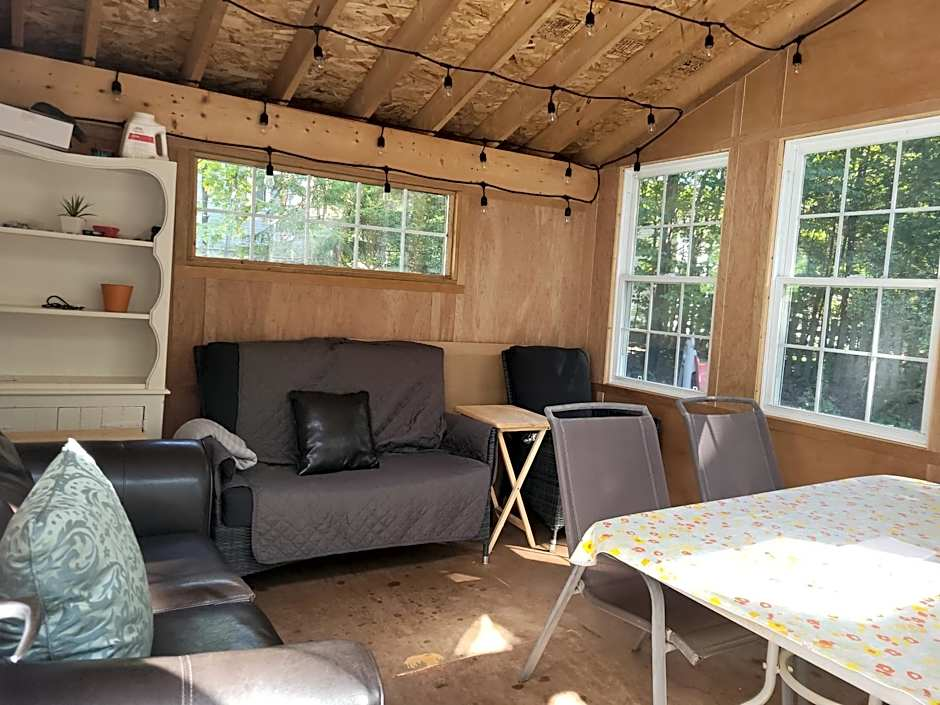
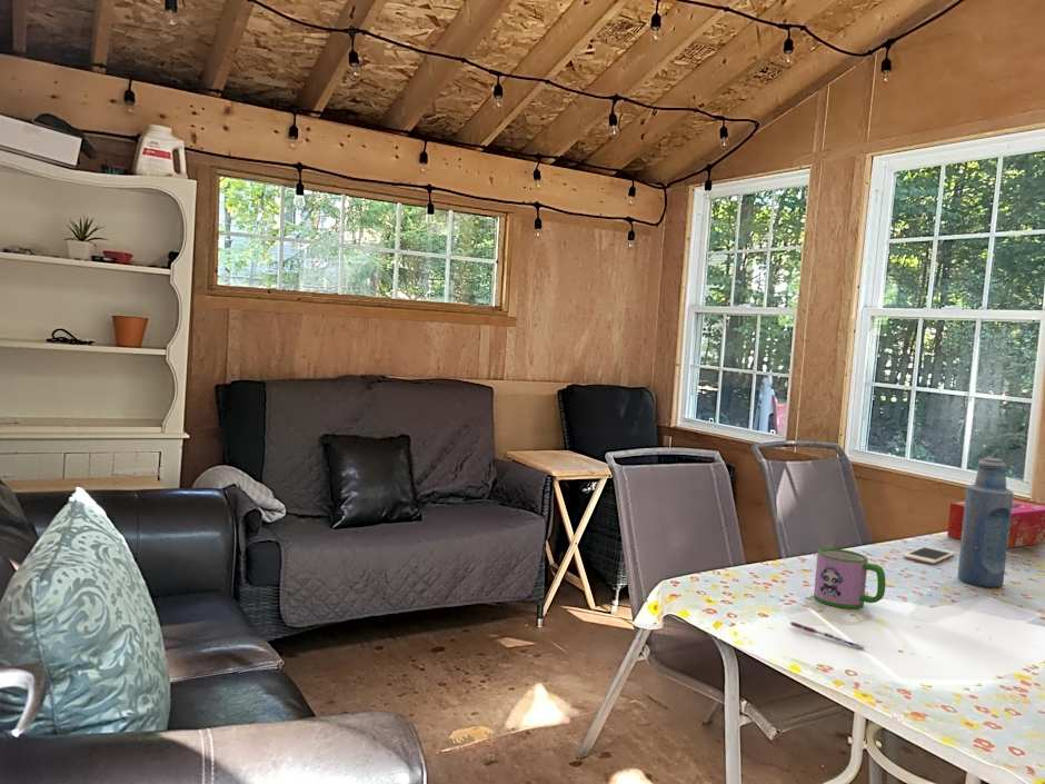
+ cell phone (928, 554)
+ tissue box (1009, 524)
+ pen (826, 634)
+ bottle (986, 520)
+ mug (849, 579)
